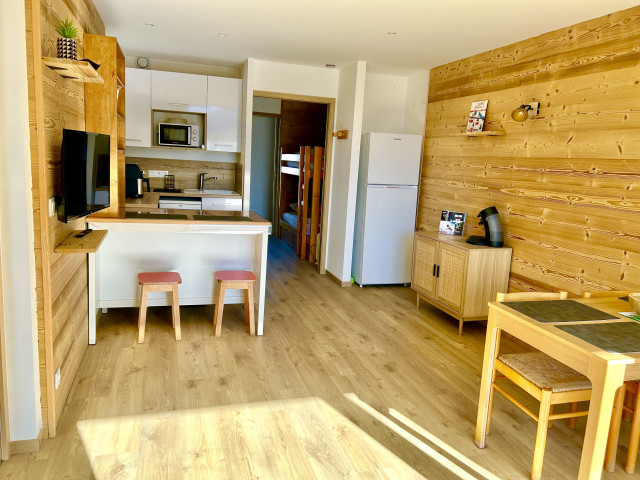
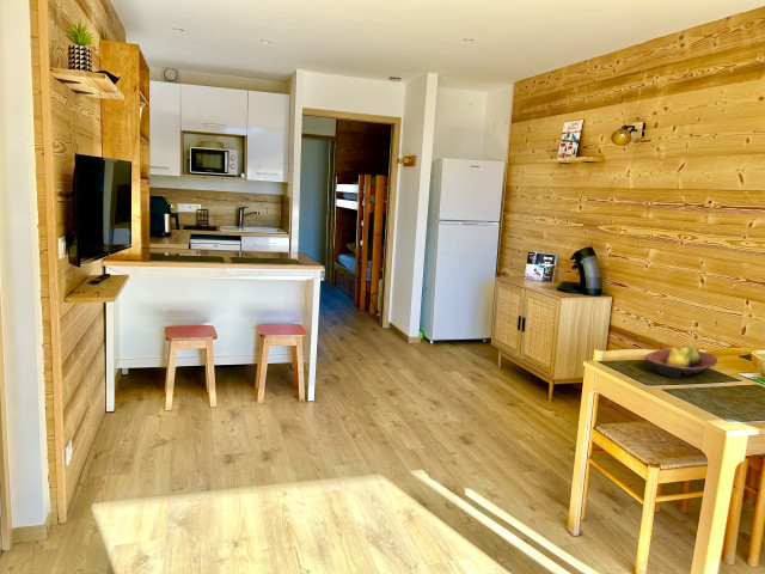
+ fruit bowl (680, 359)
